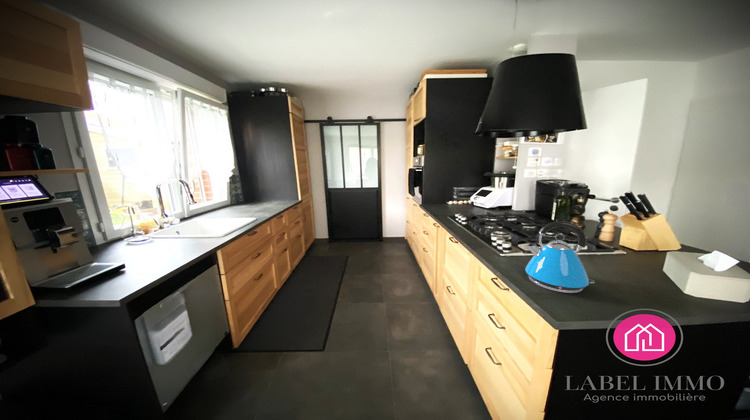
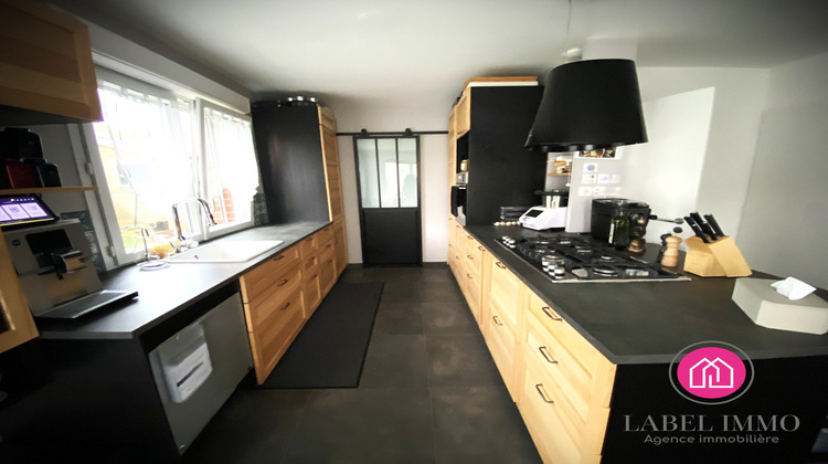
- kettle (560, 252)
